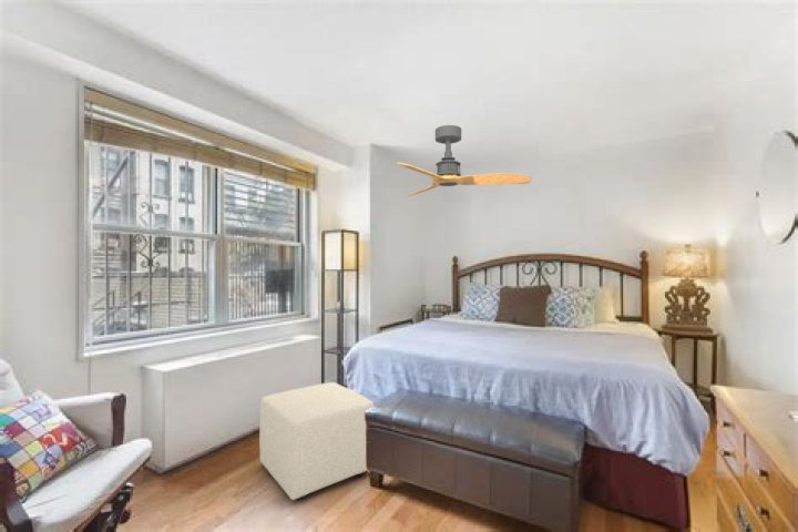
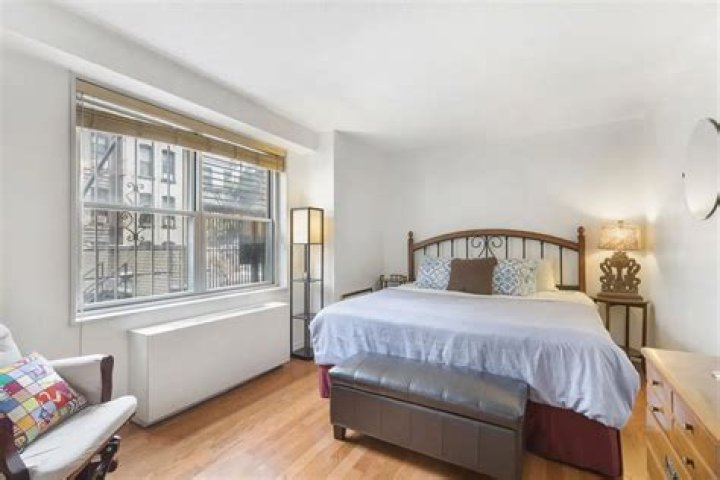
- ottoman (316, 432)
- ceiling fan (460, 163)
